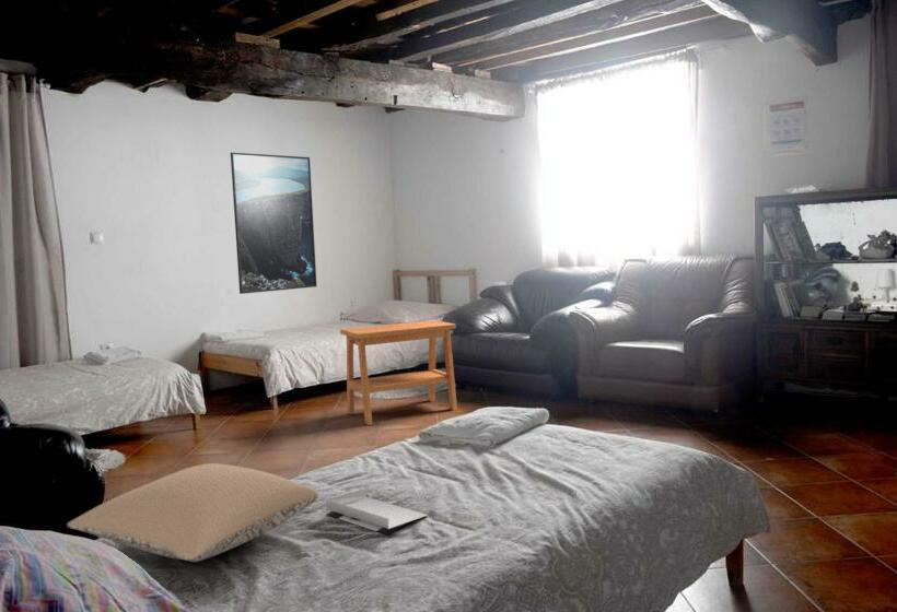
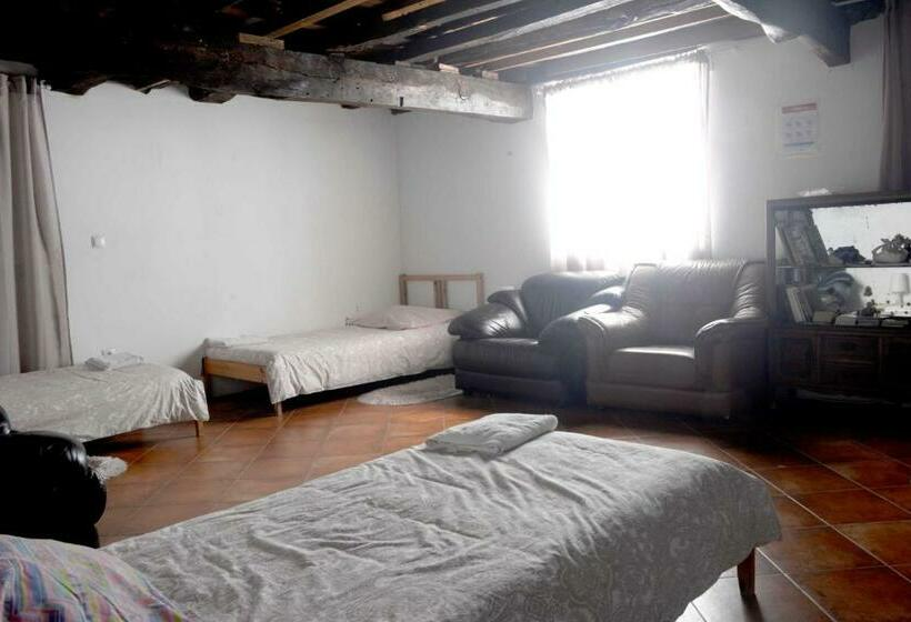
- side table (399, 374)
- book (376, 507)
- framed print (276, 223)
- pillow (199, 509)
